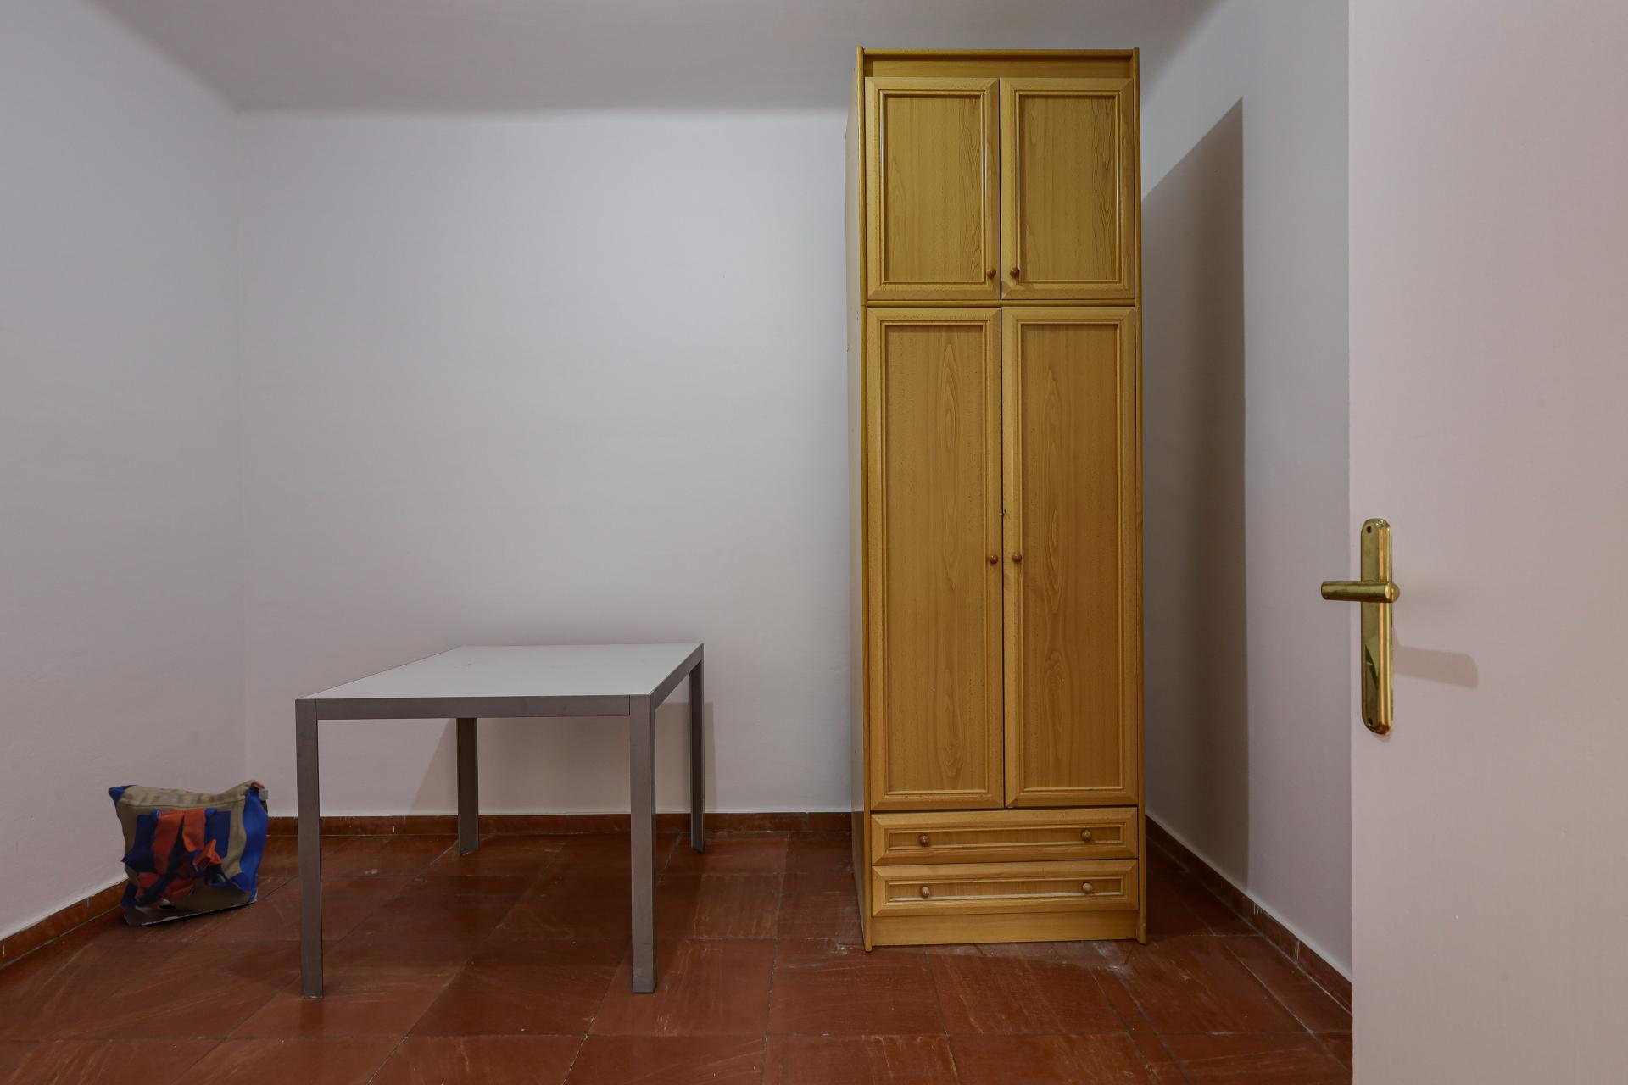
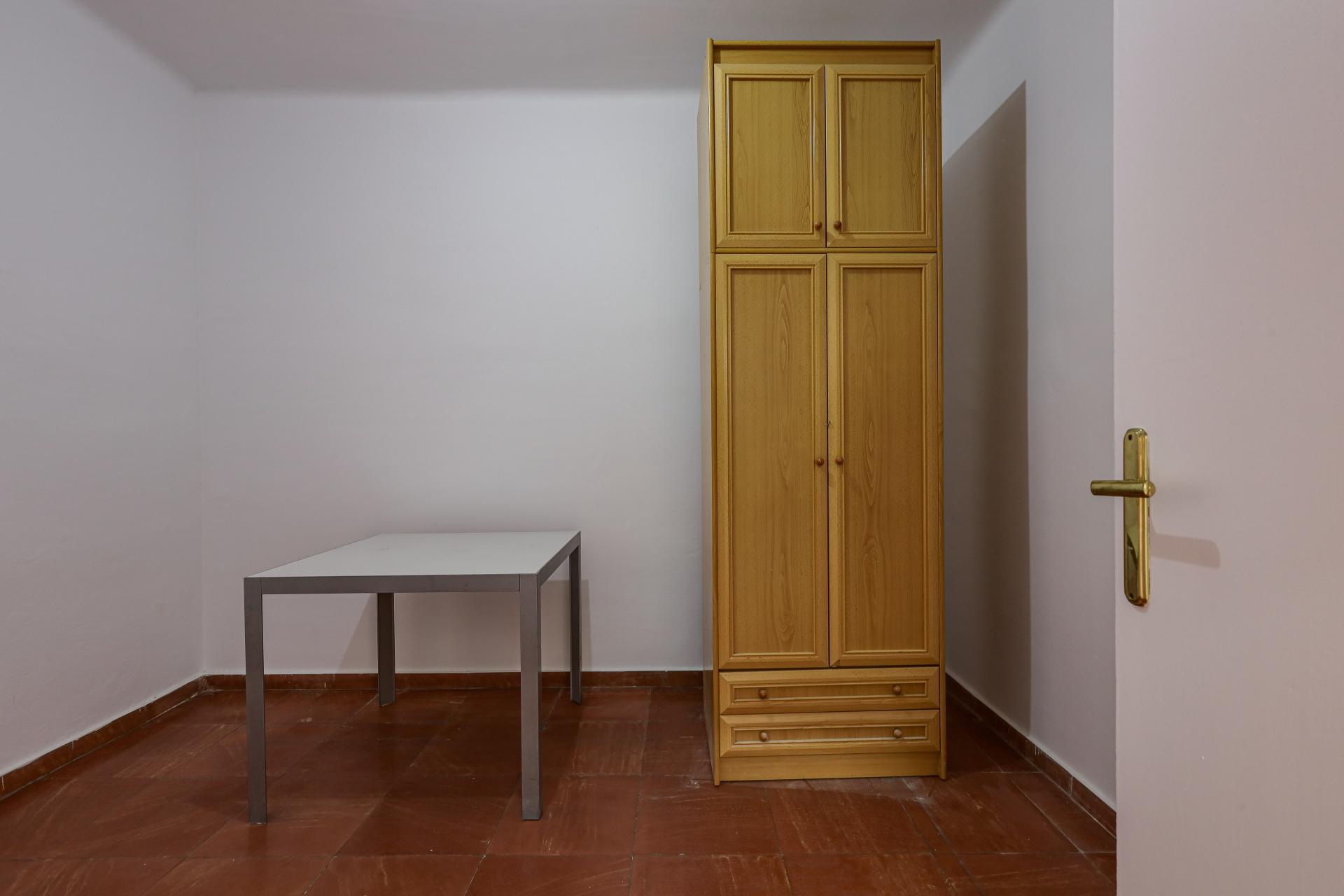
- backpack (196, 840)
